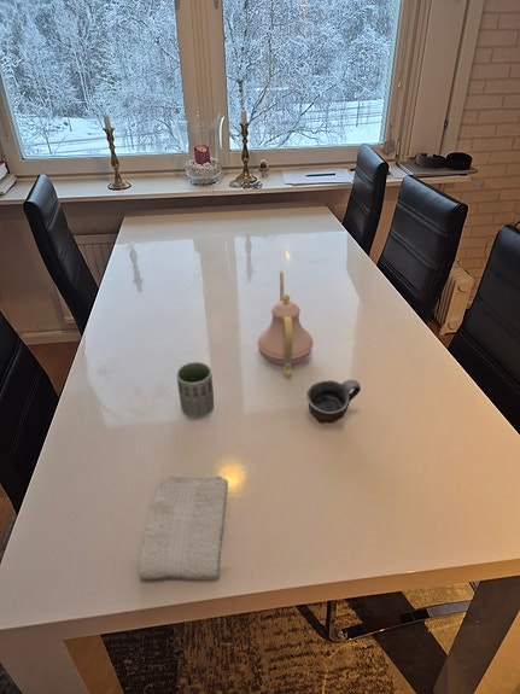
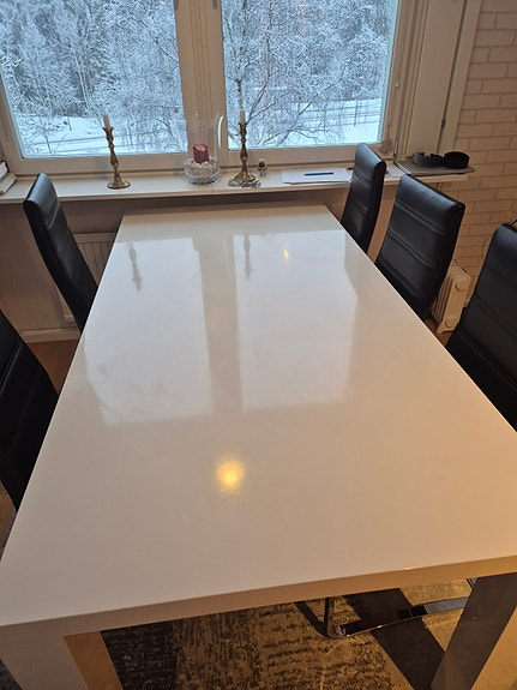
- teapot (284, 320)
- cup (195, 391)
- washcloth (187, 523)
- cup (331, 402)
